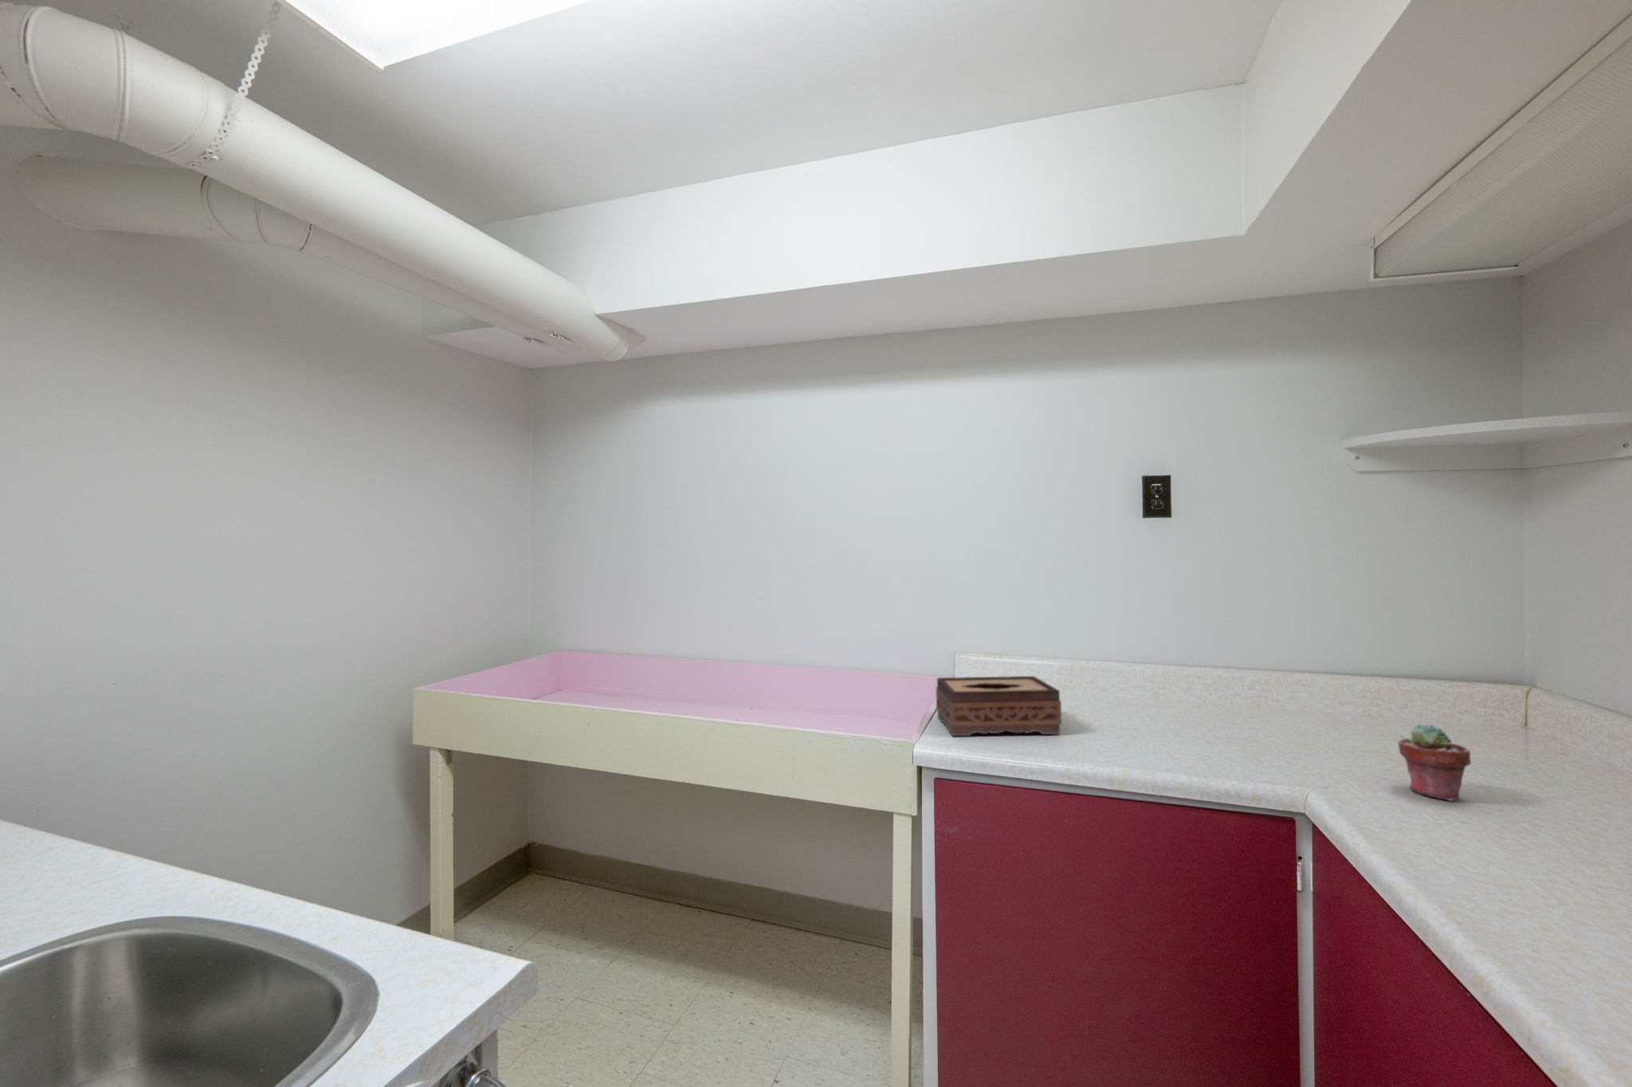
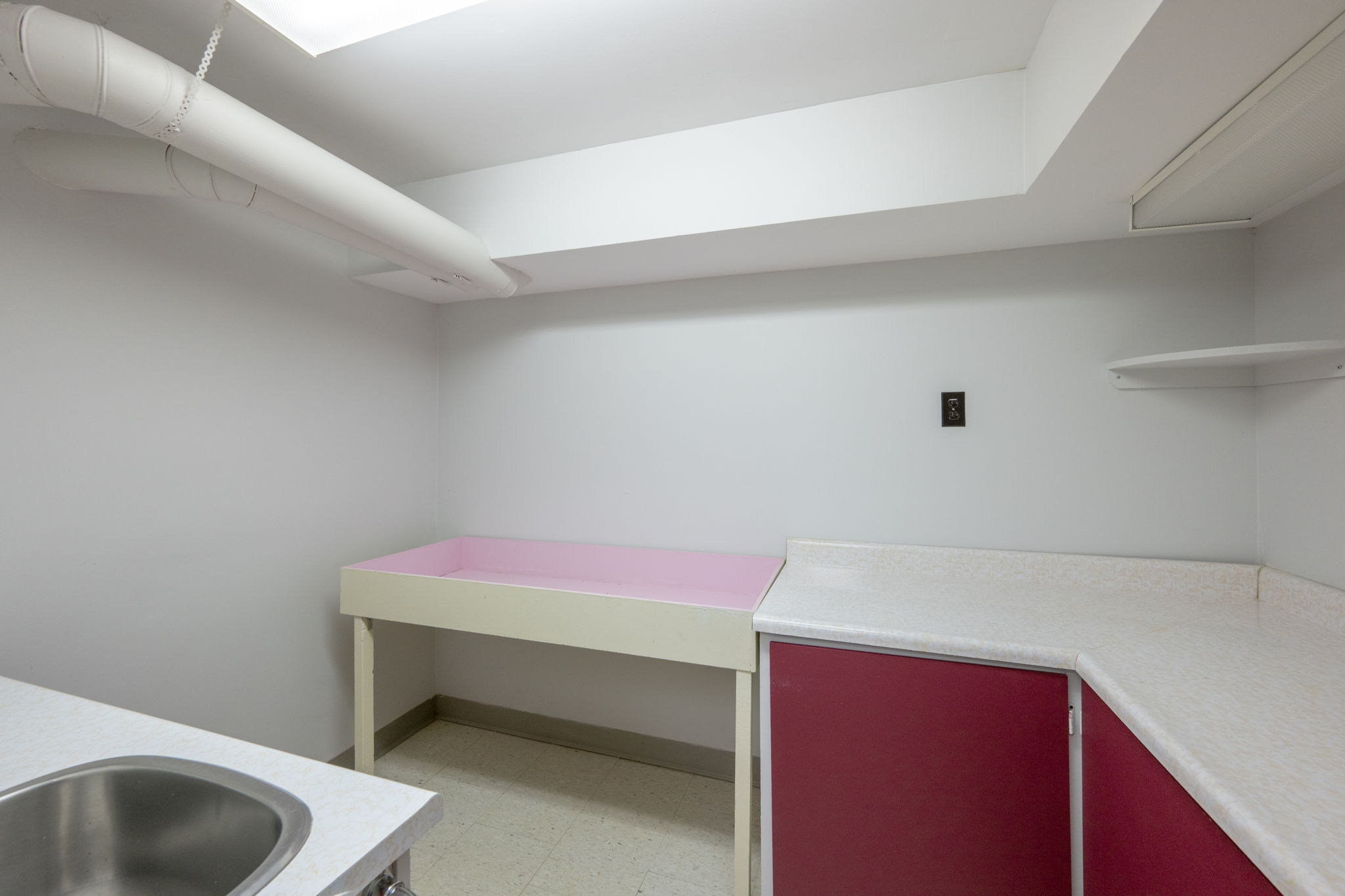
- potted succulent (1433, 758)
- tissue box (995, 704)
